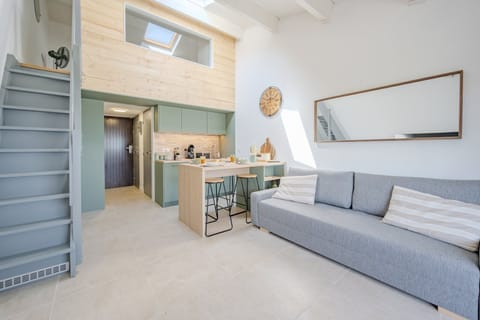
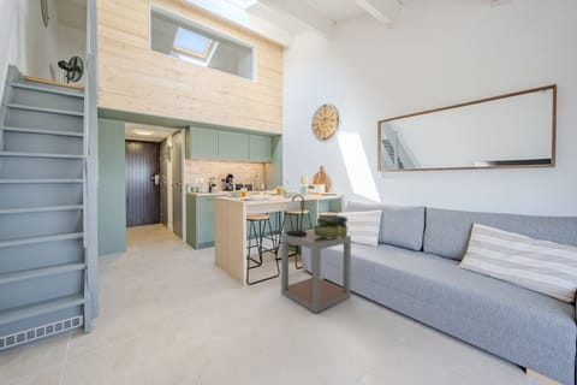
+ side table (315, 265)
+ stack of books (331, 225)
+ table lamp (296, 209)
